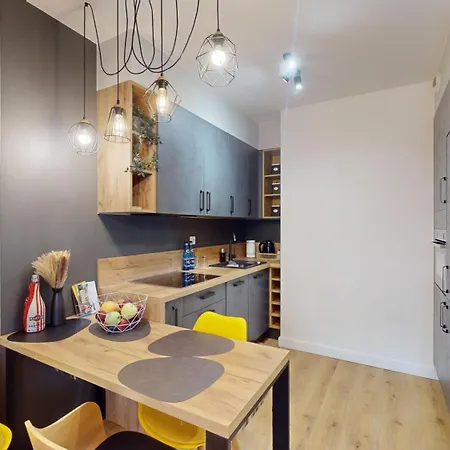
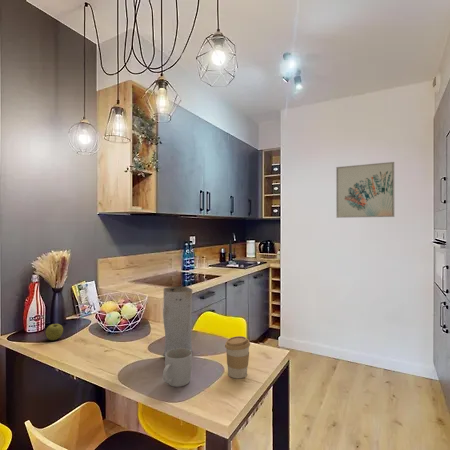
+ apple (54, 331)
+ wall art (364, 191)
+ coffee cup (237, 356)
+ mug (175, 369)
+ vase (178, 321)
